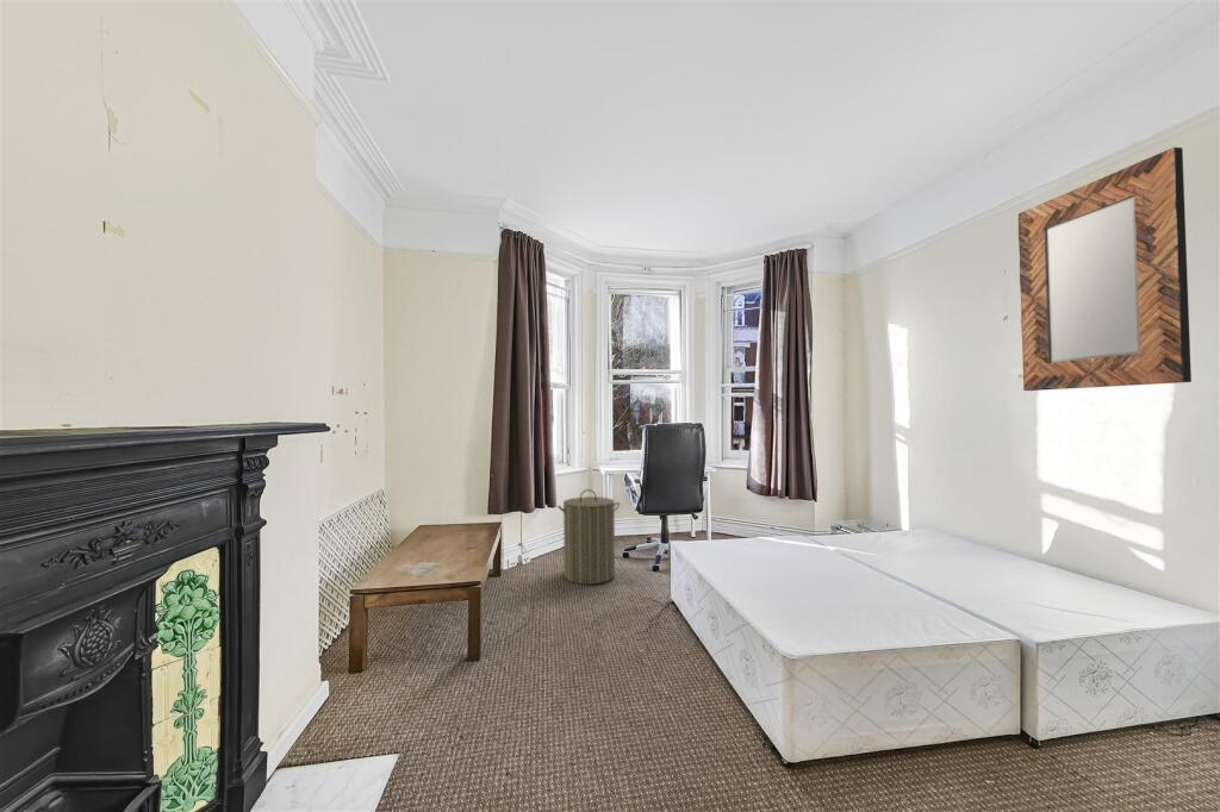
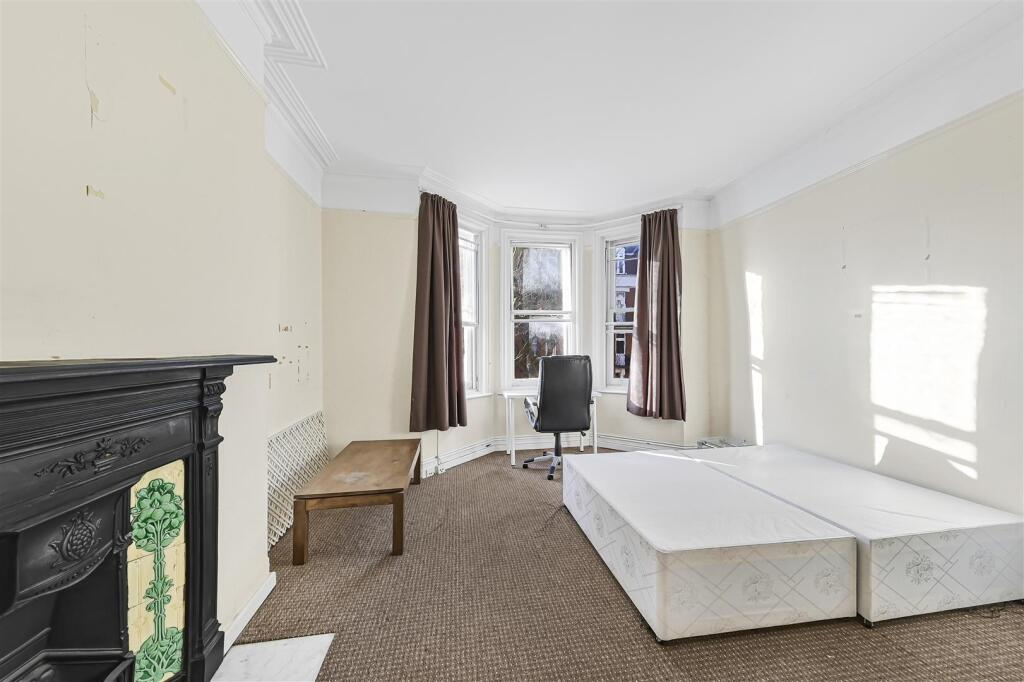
- laundry hamper (589, 532)
- home mirror (1091, 286)
